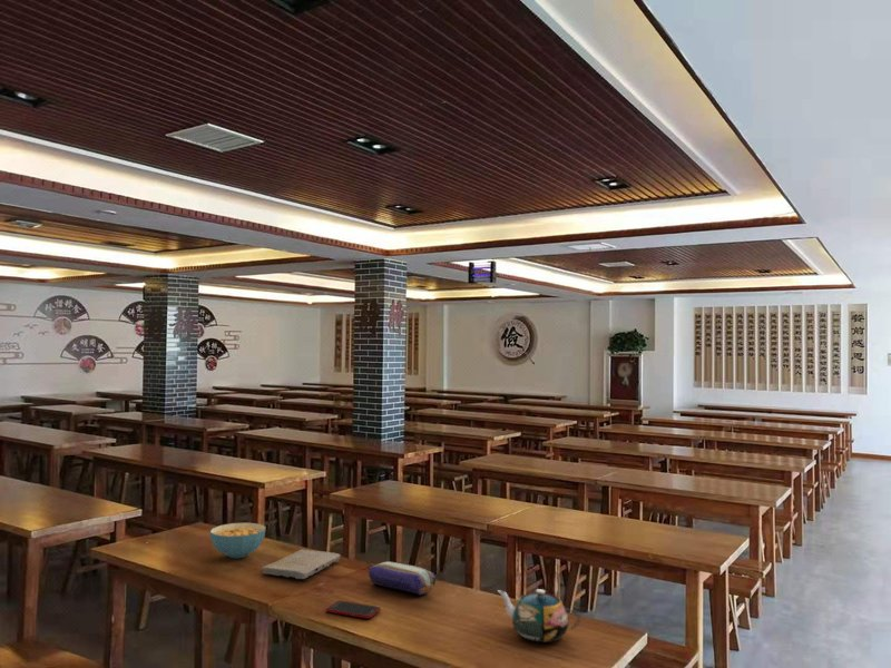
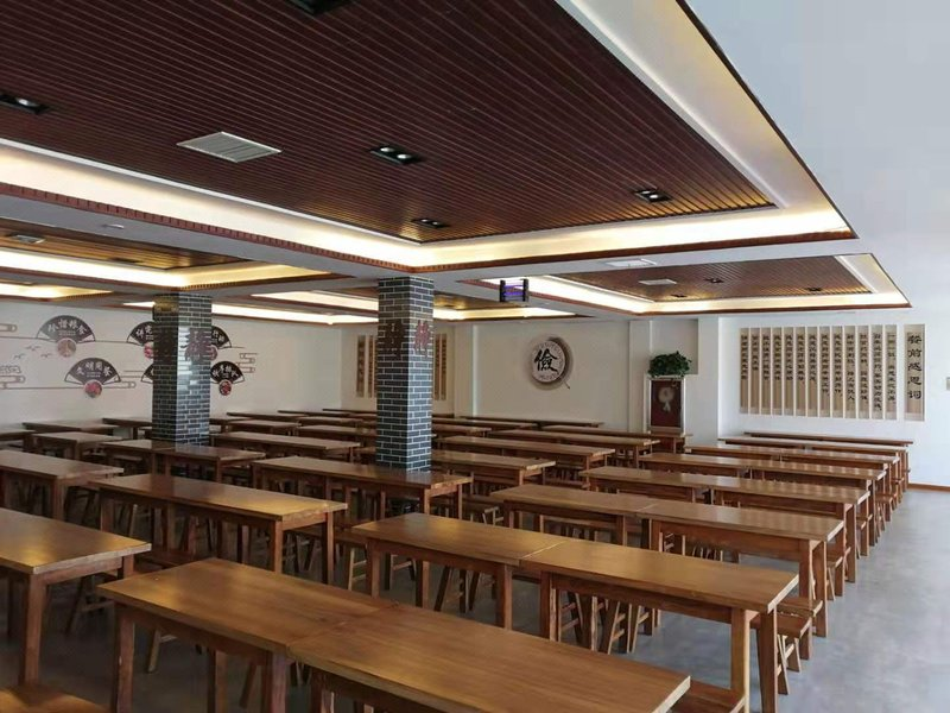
- teapot (537, 611)
- cell phone (353, 609)
- cereal bowl (237, 542)
- book (302, 563)
- pencil case (401, 577)
